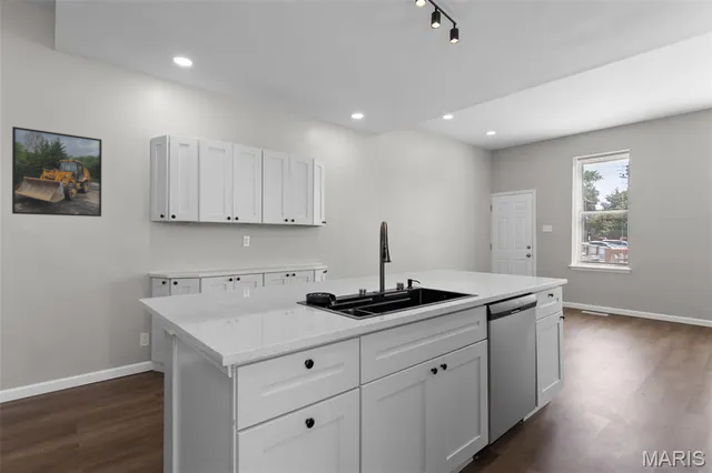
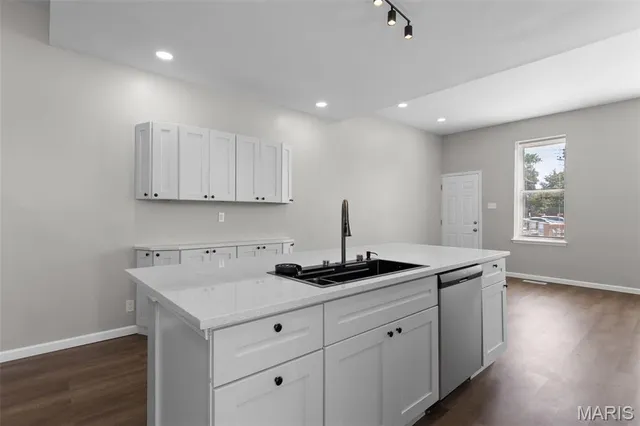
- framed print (59, 174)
